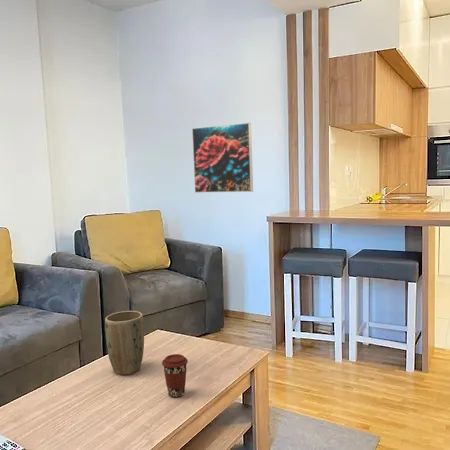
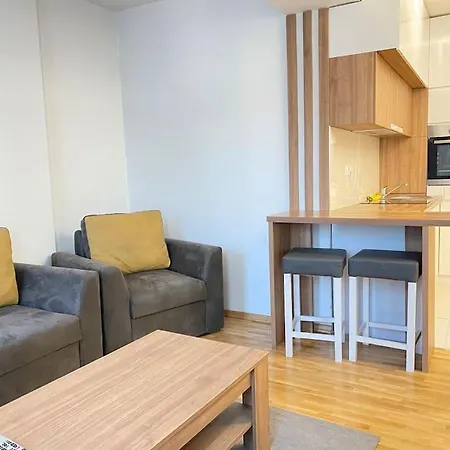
- coffee cup (175, 375)
- plant pot (125, 342)
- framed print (221, 159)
